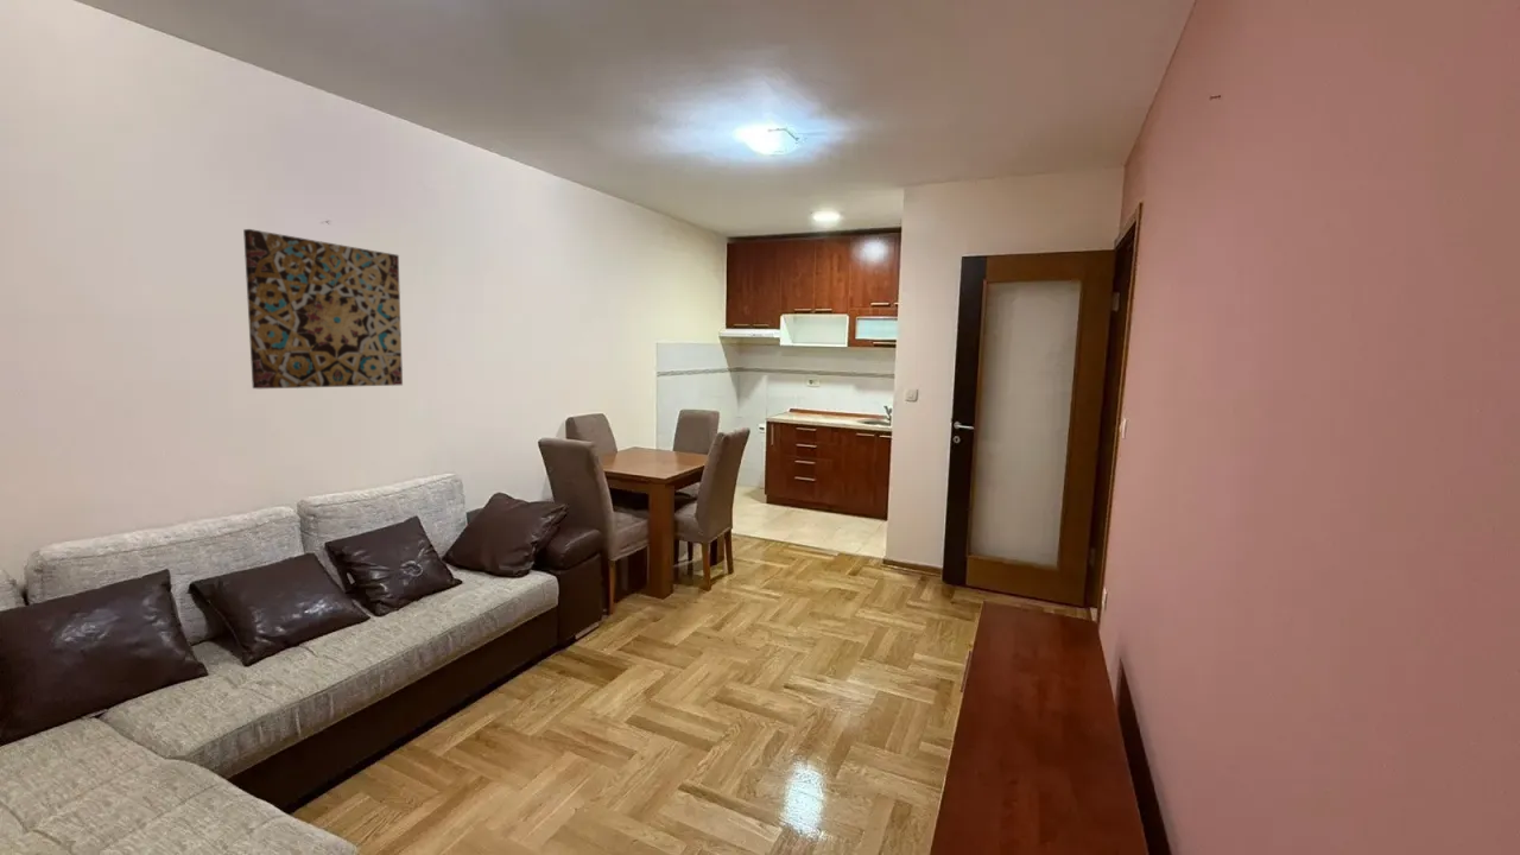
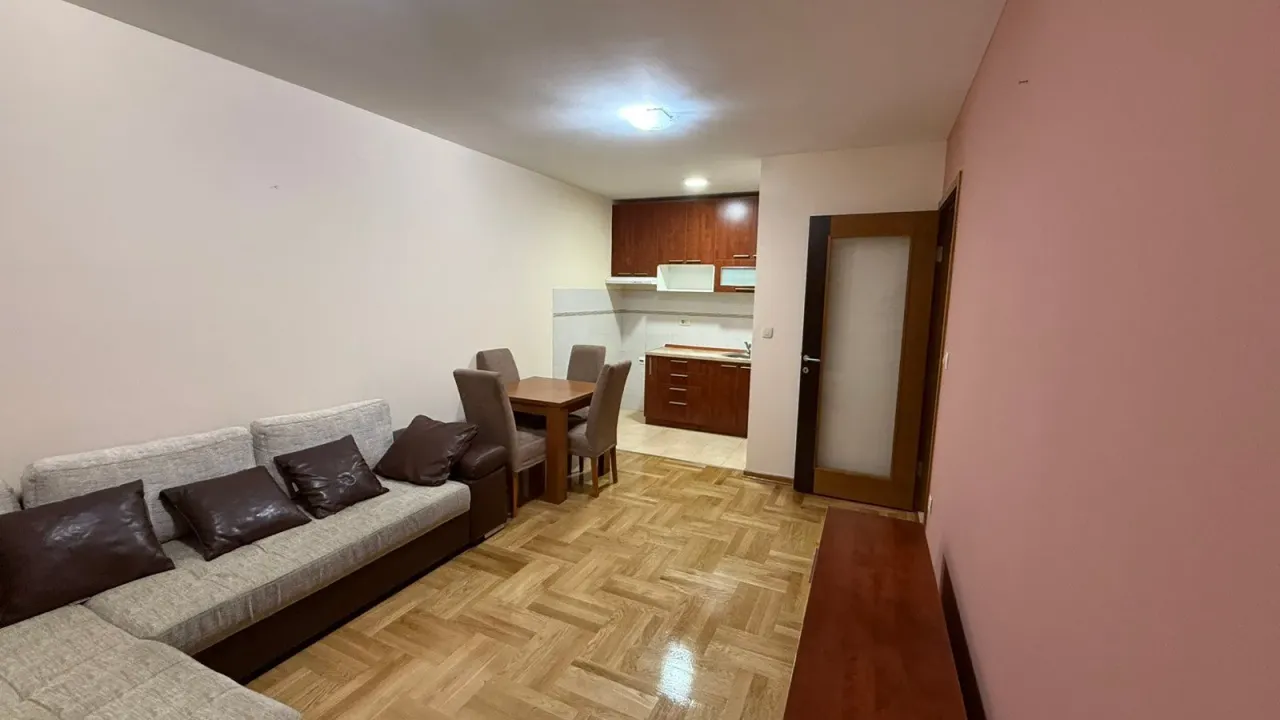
- wall art (331, 316)
